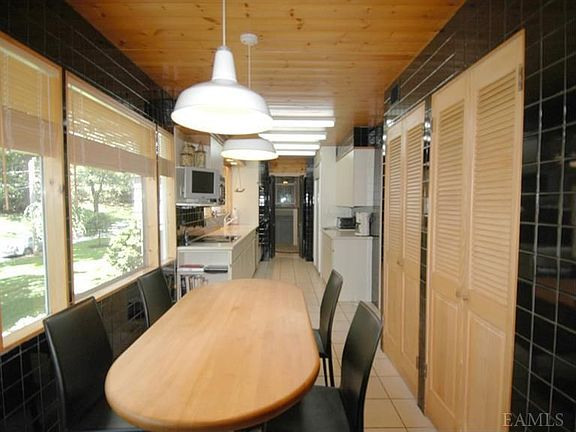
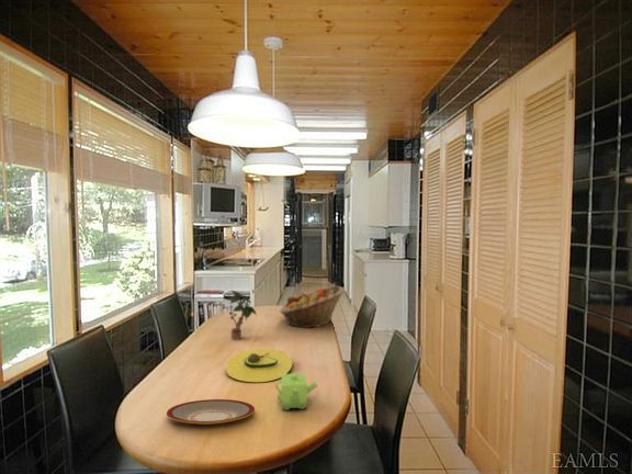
+ fruit basket (312, 304)
+ plate (211, 414)
+ avocado (259, 360)
+ potted plant (242, 313)
+ teapot (296, 390)
